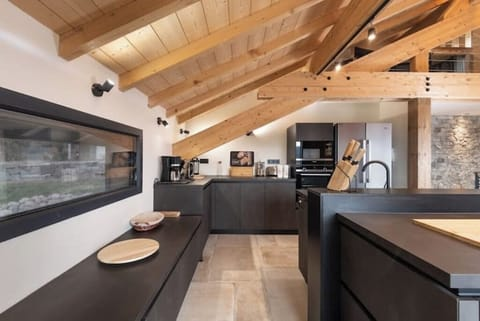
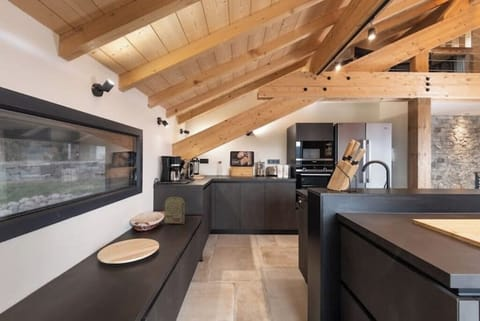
+ radio receiver (173, 211)
